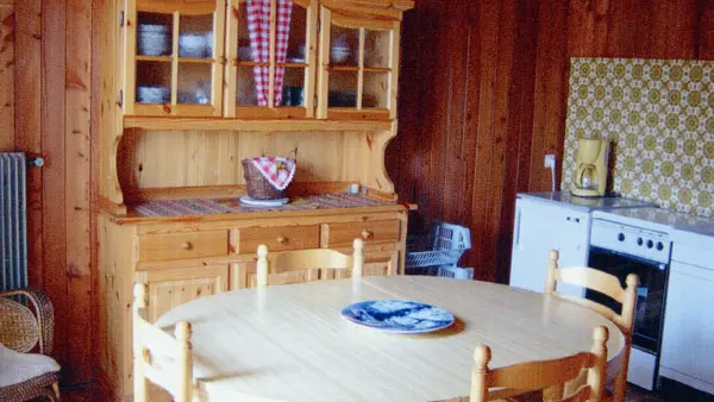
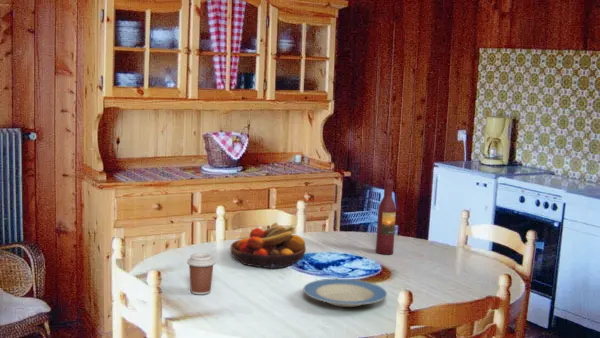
+ fruit bowl (268, 242)
+ wine bottle (386, 216)
+ coffee cup (200, 273)
+ plate (344, 295)
